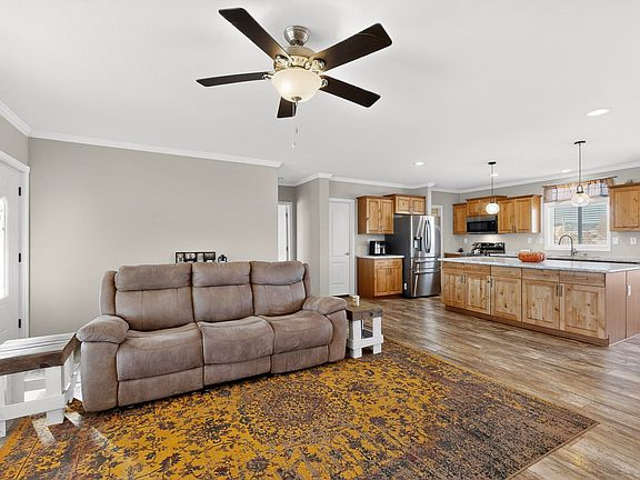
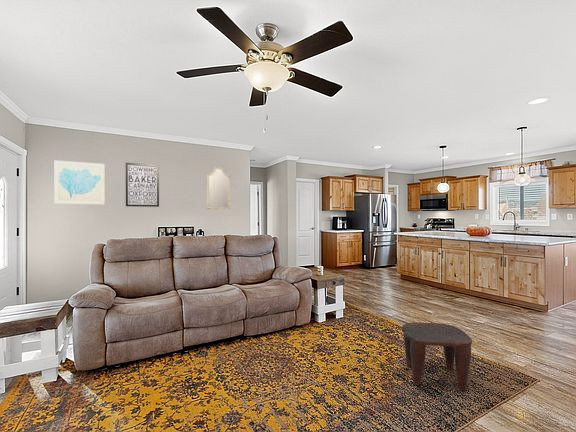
+ home mirror (218, 188)
+ wall art (142, 185)
+ stool (435, 345)
+ wall art (80, 183)
